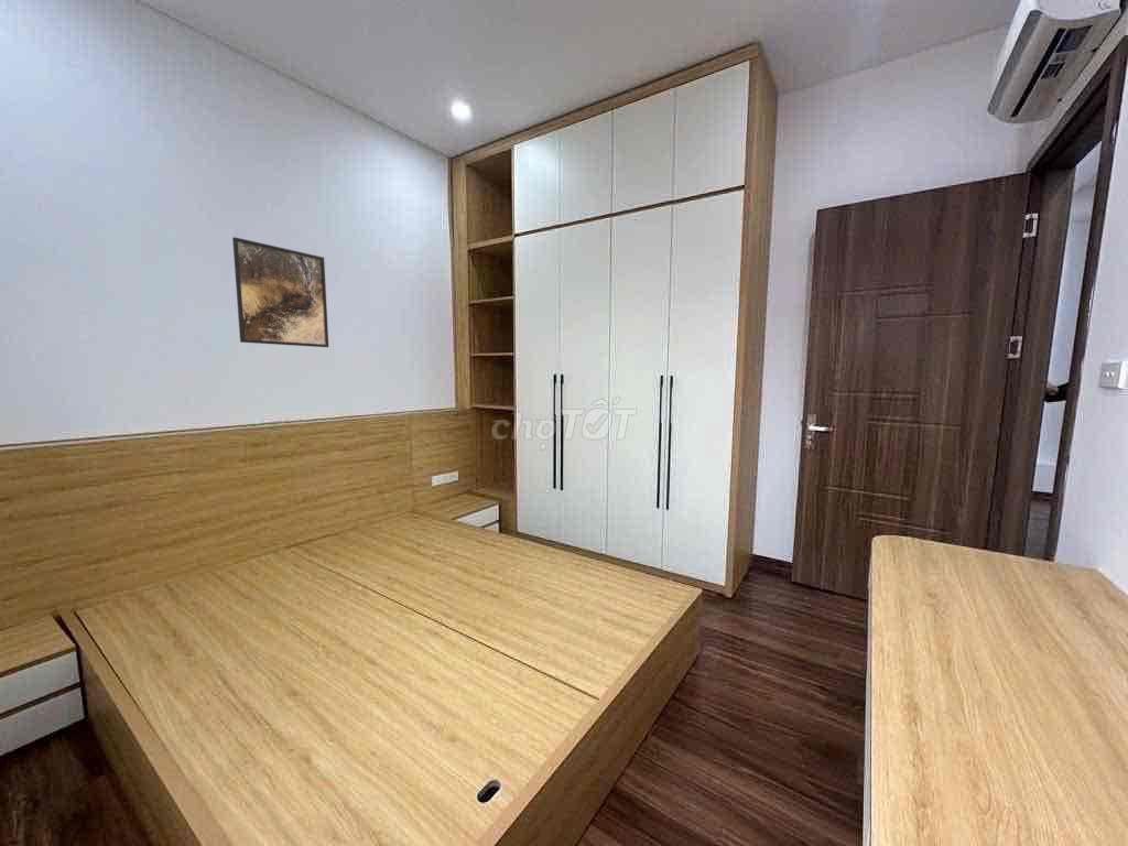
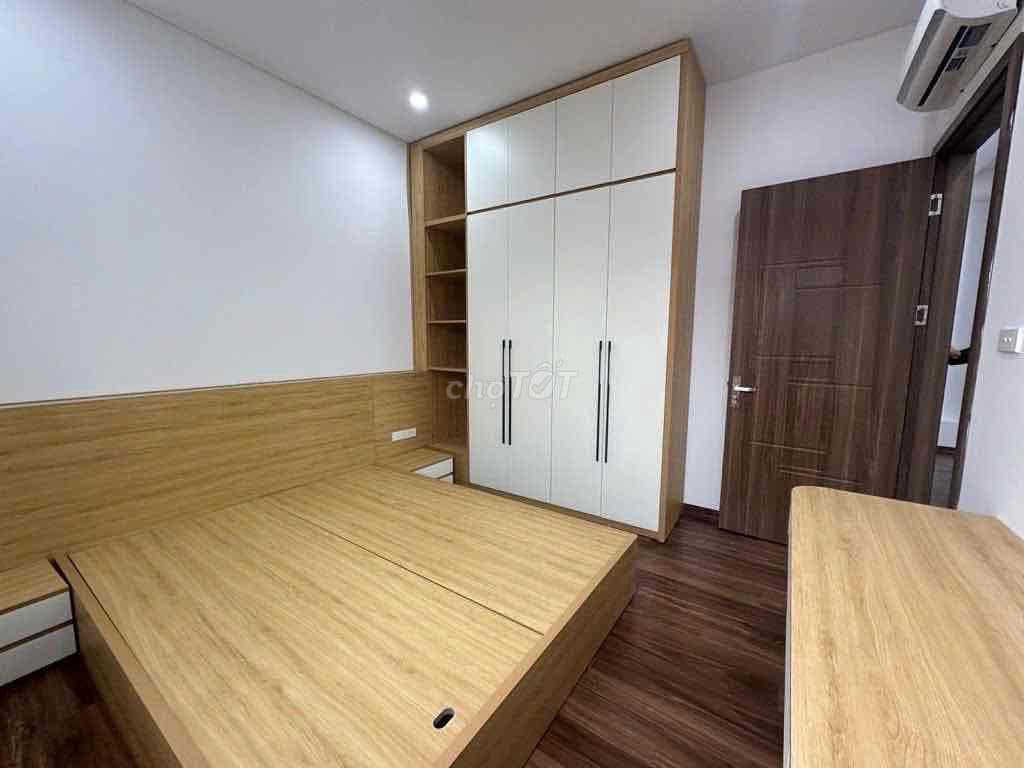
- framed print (284, 296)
